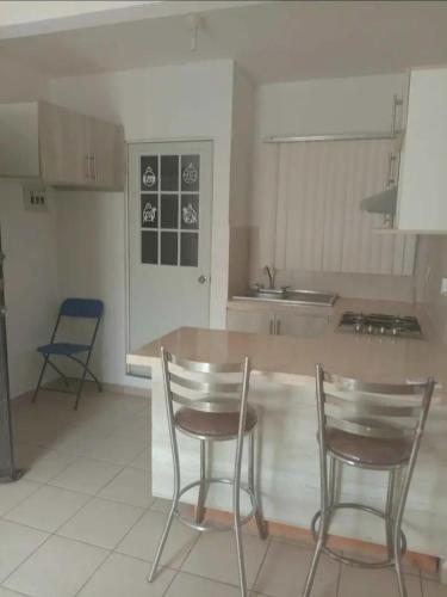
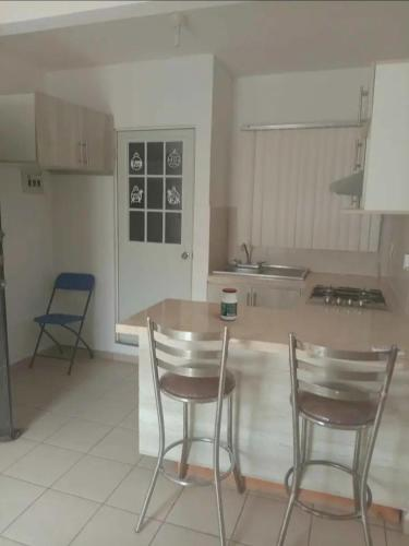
+ jar (229, 304)
